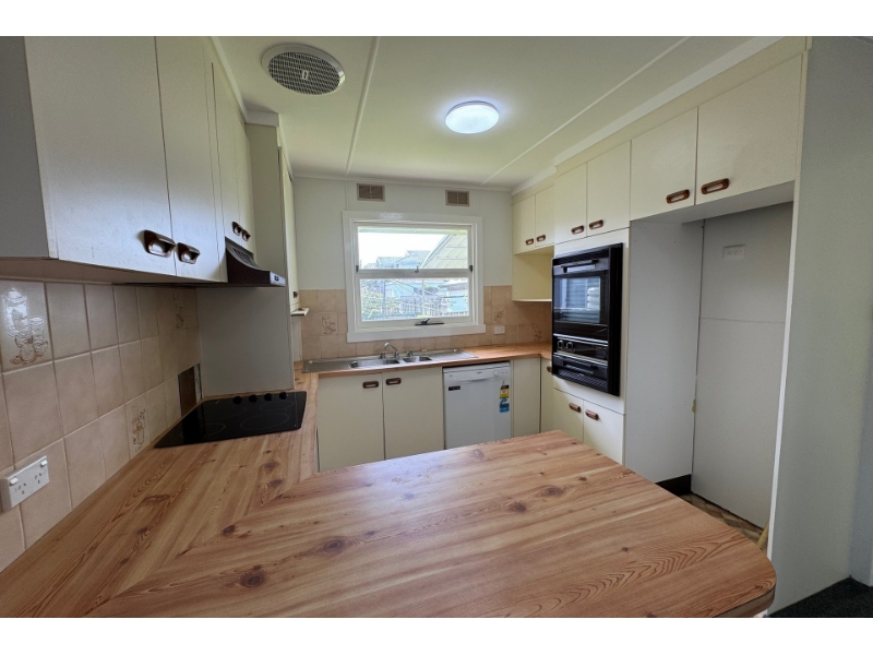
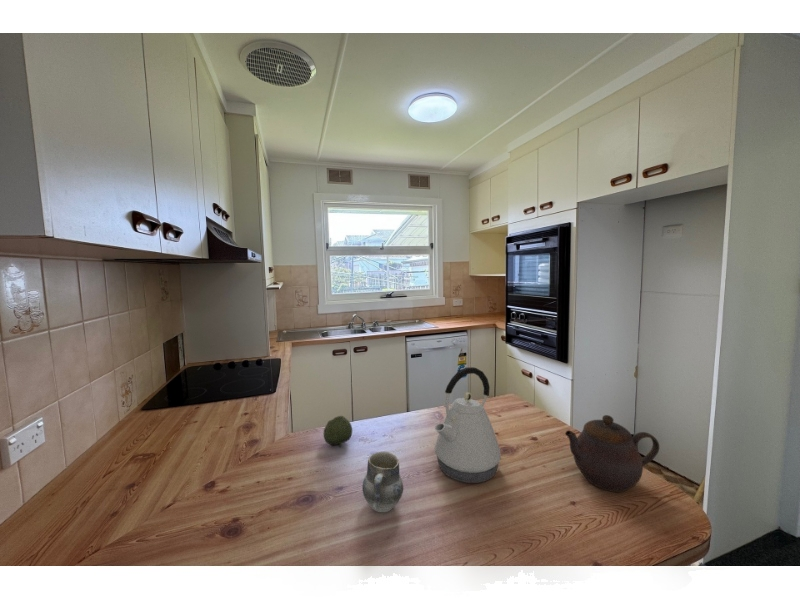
+ kettle (465, 418)
+ teapot (610, 448)
+ fruit (338, 430)
+ cup (382, 484)
